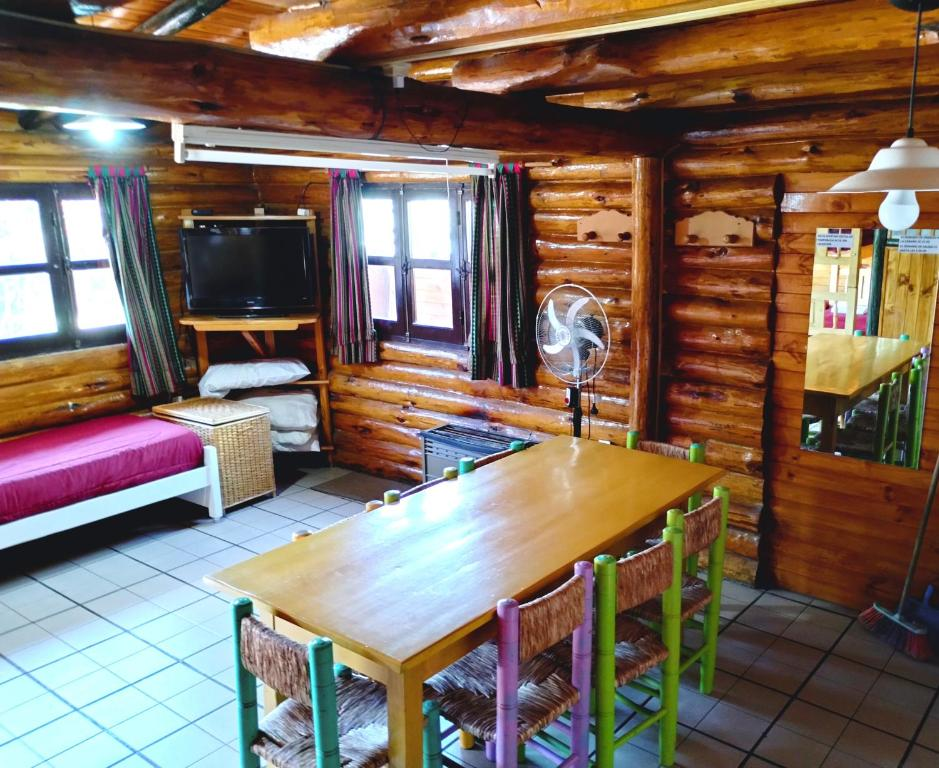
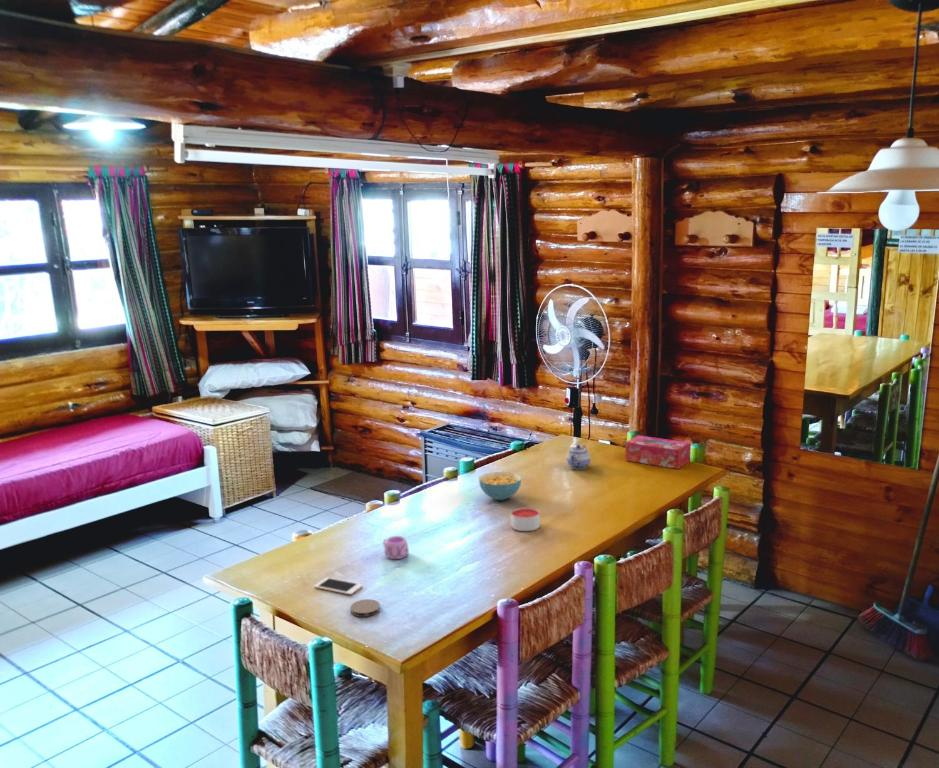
+ coaster (365, 607)
+ candle (525, 518)
+ teapot (578, 456)
+ cereal bowl (500, 488)
+ mug (394, 546)
+ cell phone (338, 585)
+ tissue box (657, 451)
